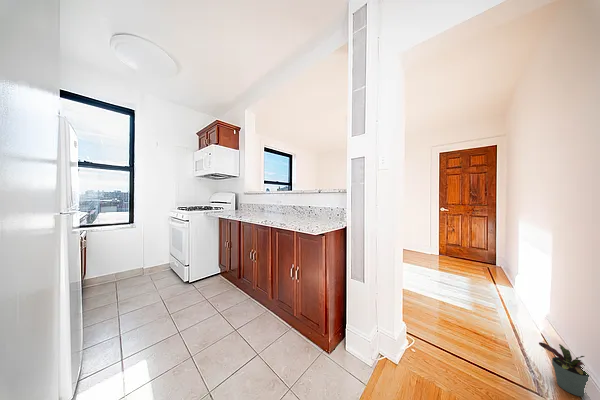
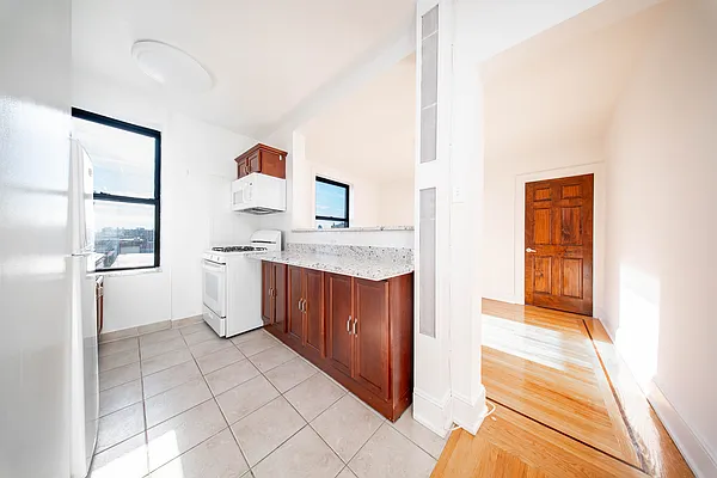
- potted plant (563, 364)
